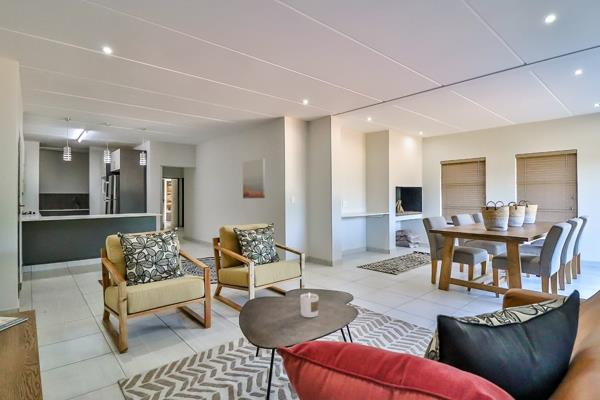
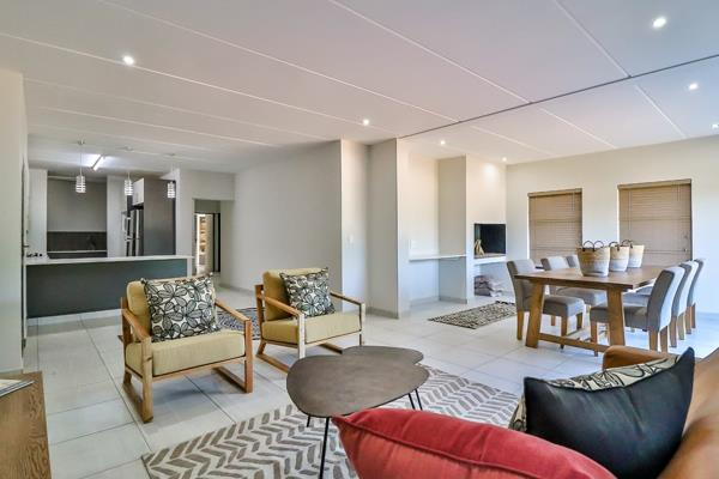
- wall art (253, 179)
- candle (309, 303)
